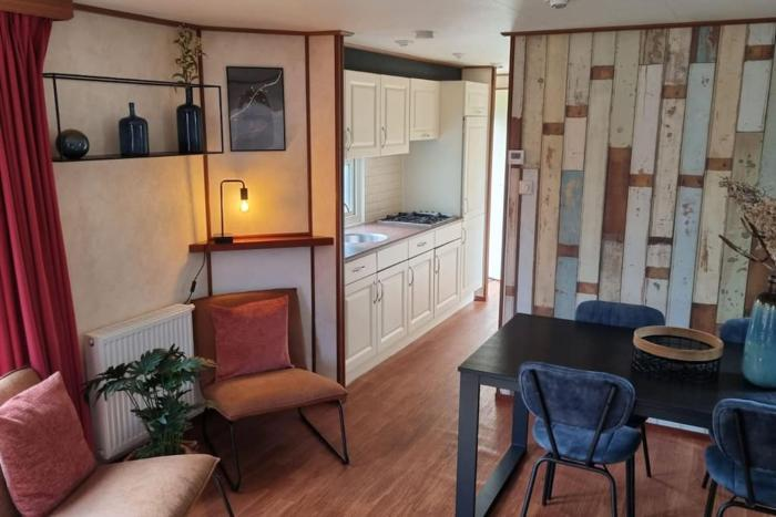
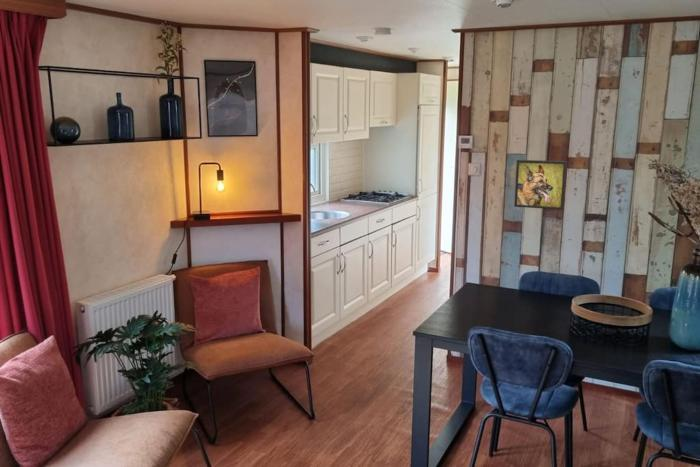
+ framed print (539, 184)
